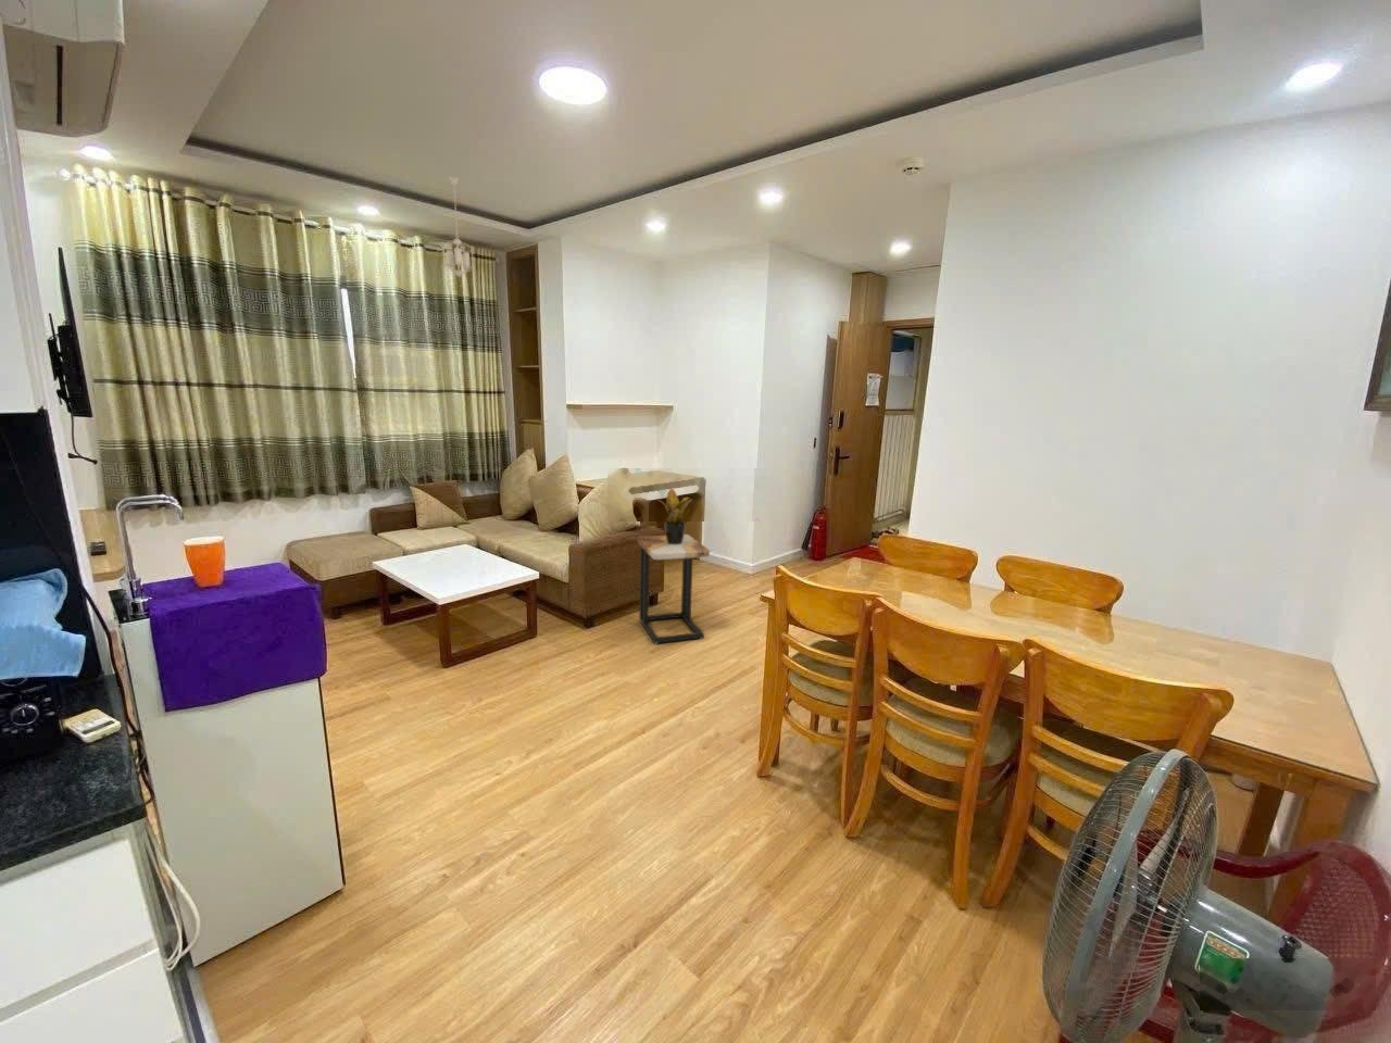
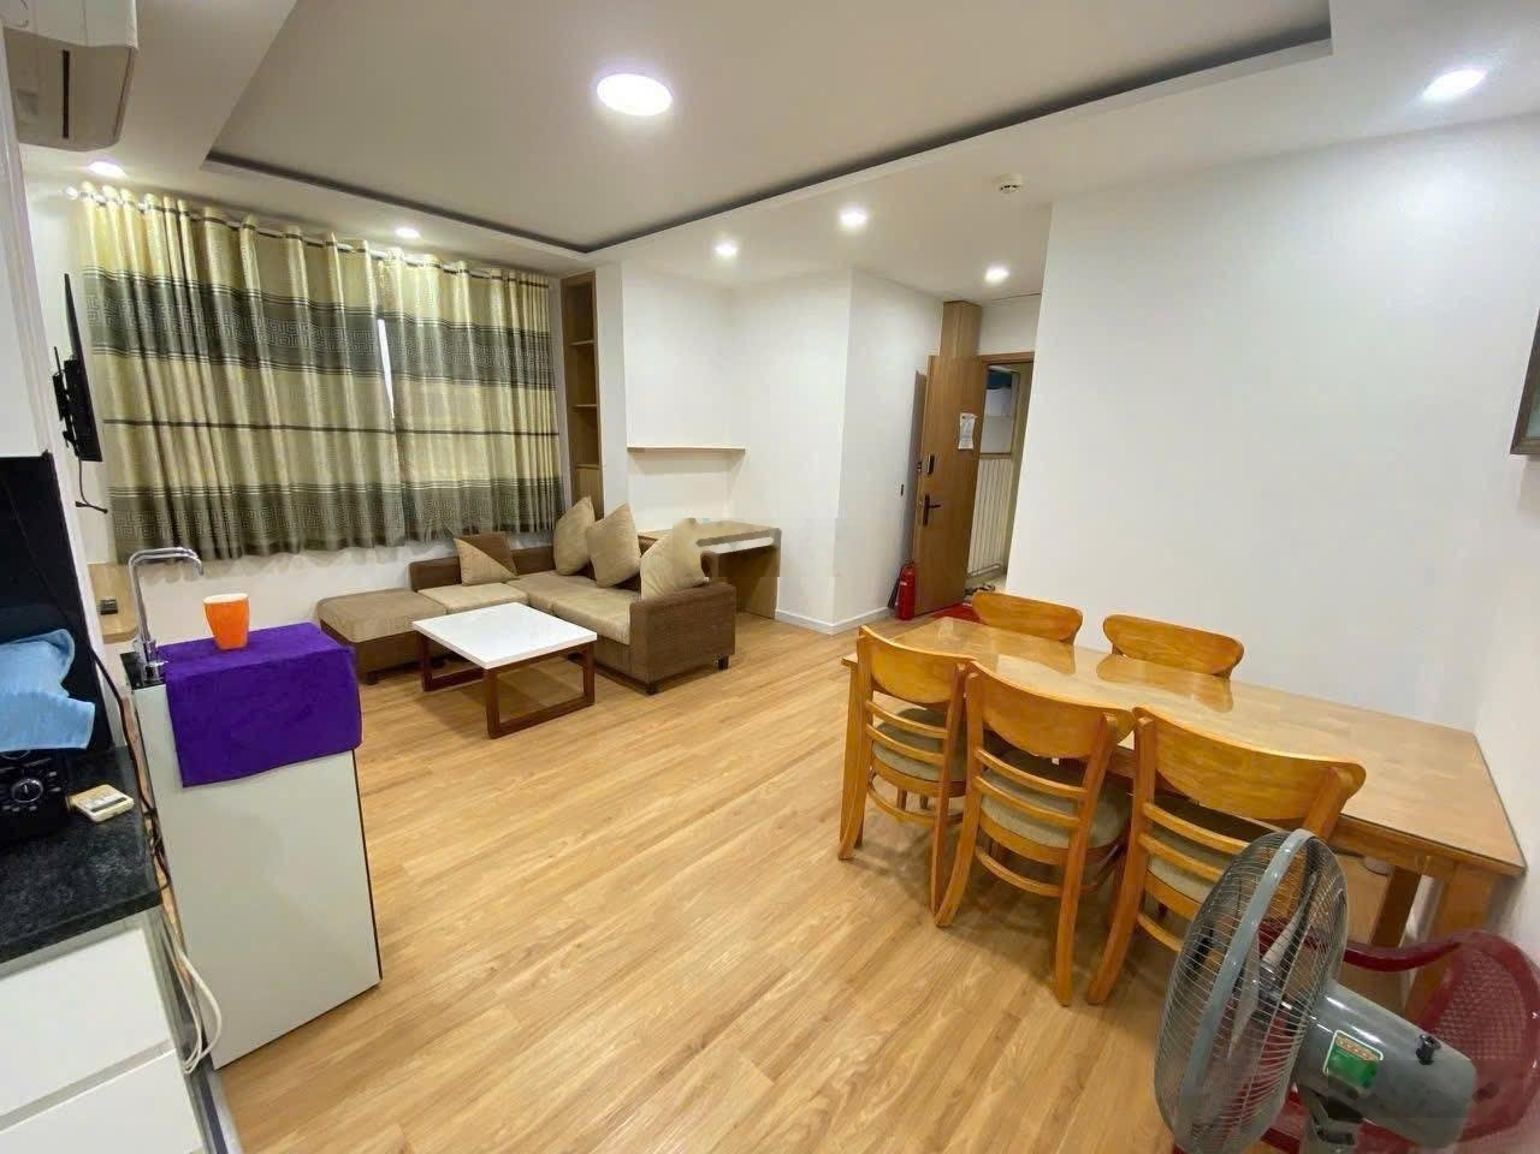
- pendant light (457, 227)
- potted plant (677, 514)
- side table (681, 587)
